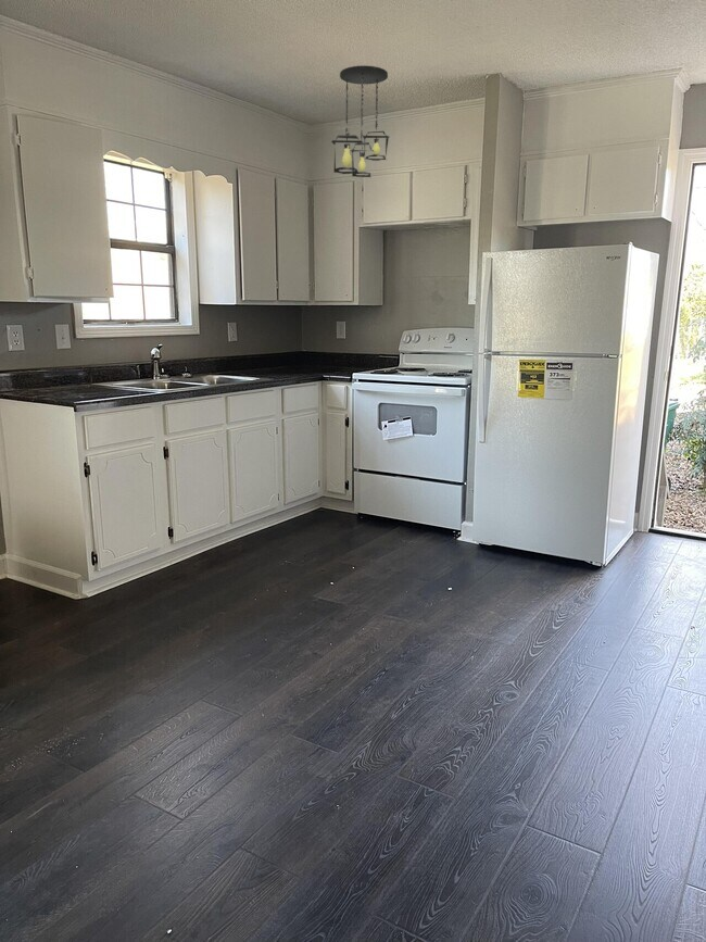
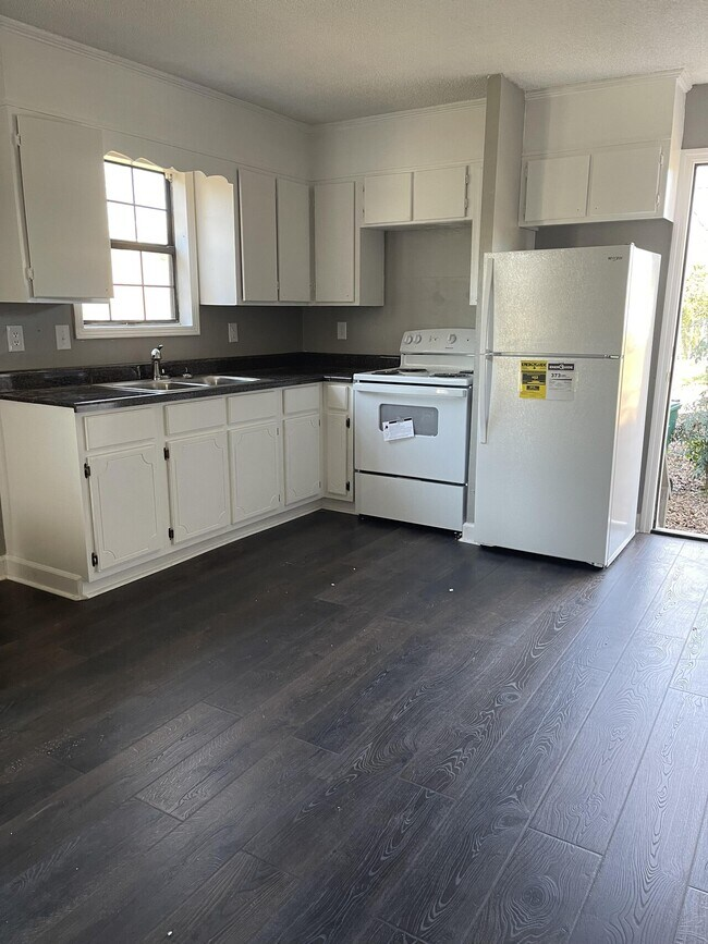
- ceiling light fixture (362, 125)
